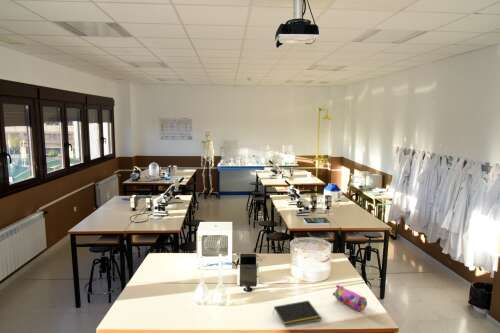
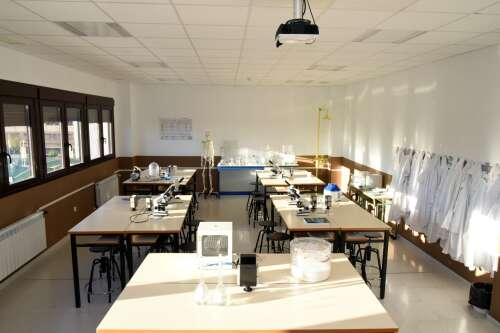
- pencil case (349, 297)
- notepad (297, 313)
